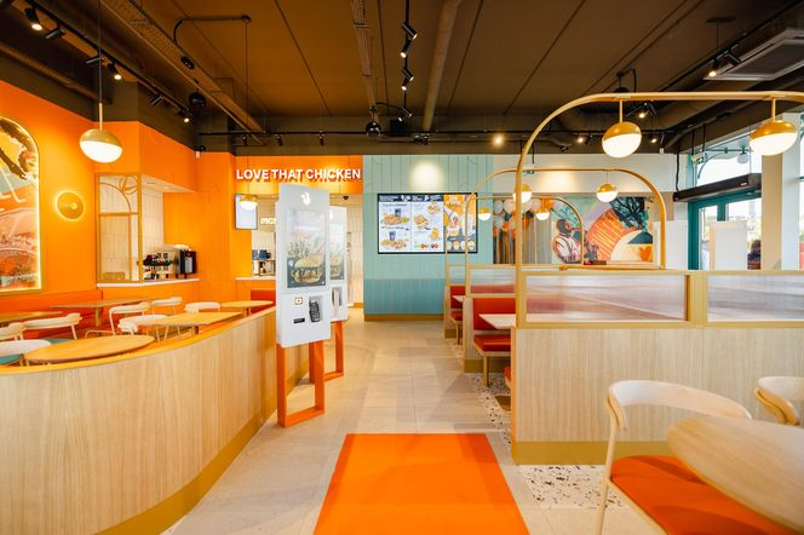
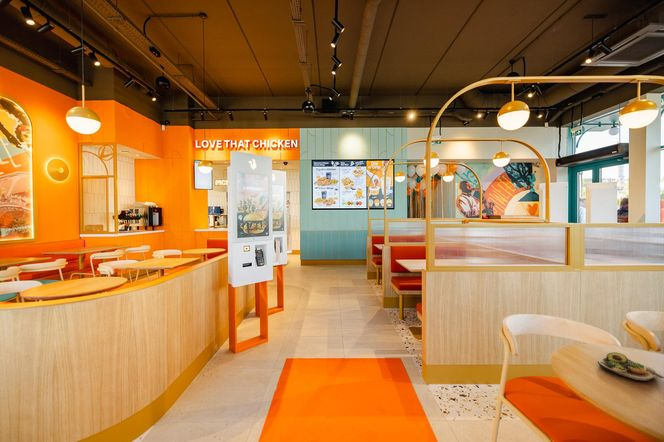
+ salad plate (625, 364)
